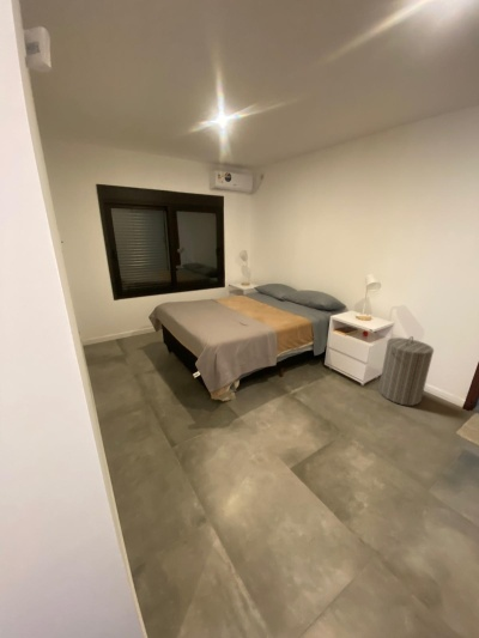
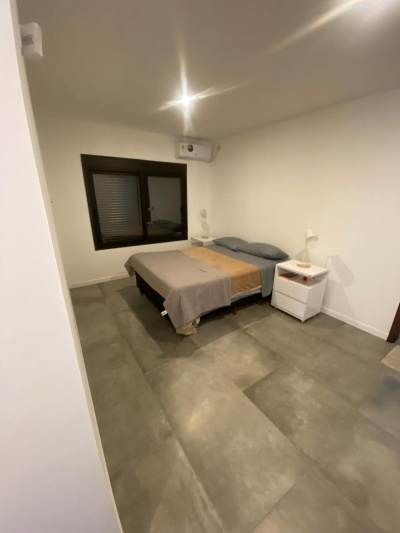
- laundry hamper (405, 366)
